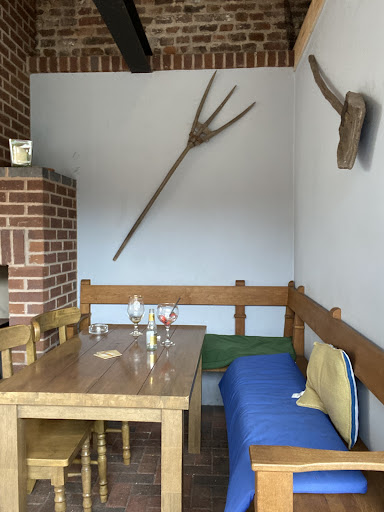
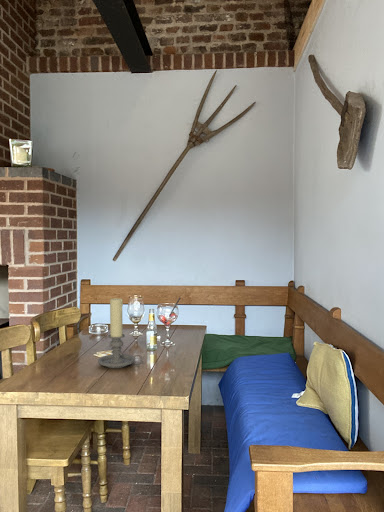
+ candle holder (120, 331)
